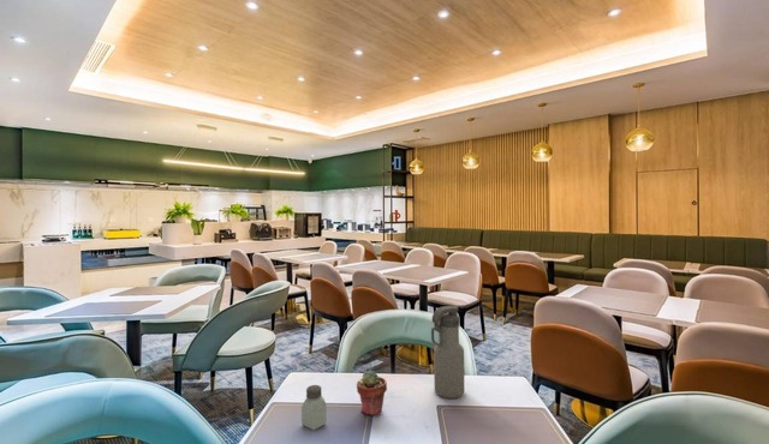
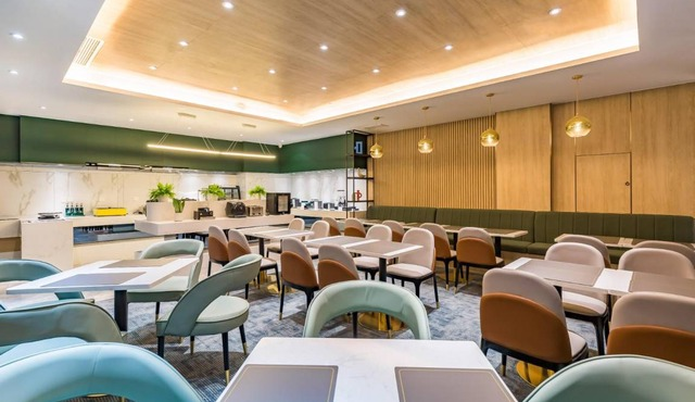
- water bottle (448, 349)
- saltshaker (314, 406)
- potted succulent (371, 390)
